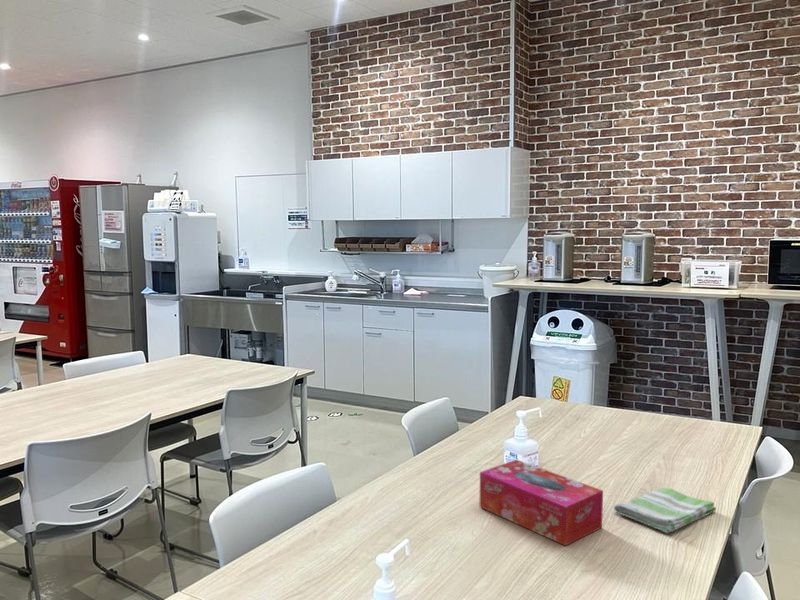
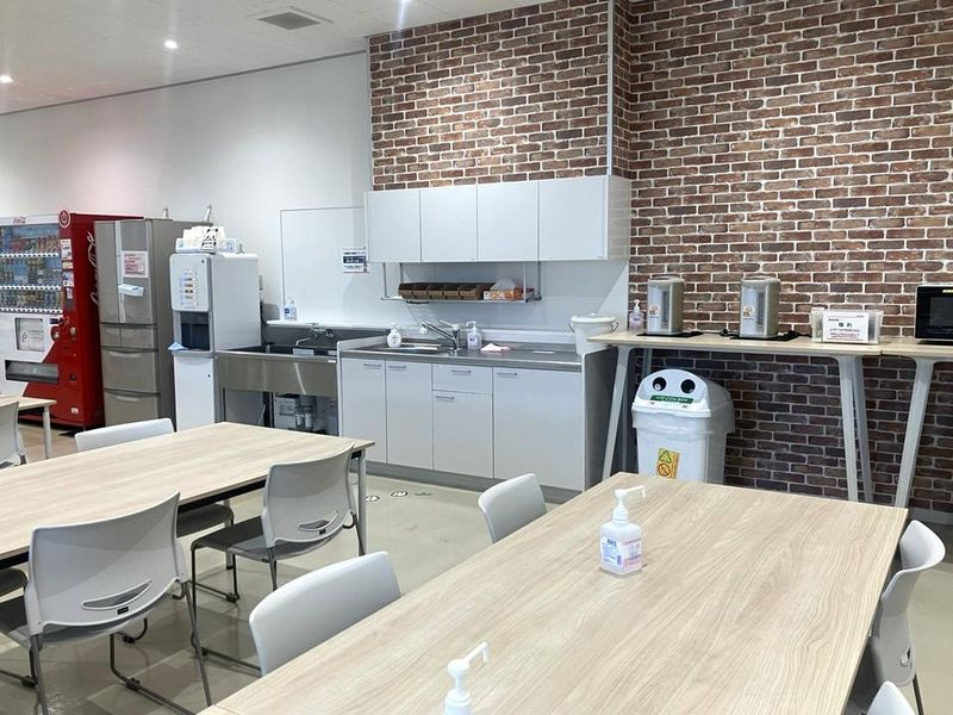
- dish towel (664, 505)
- tissue box (538, 498)
